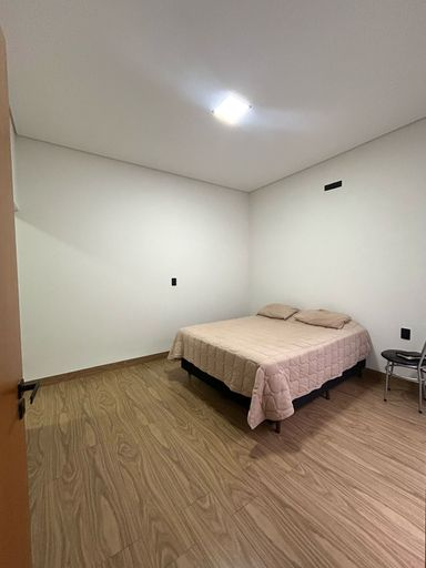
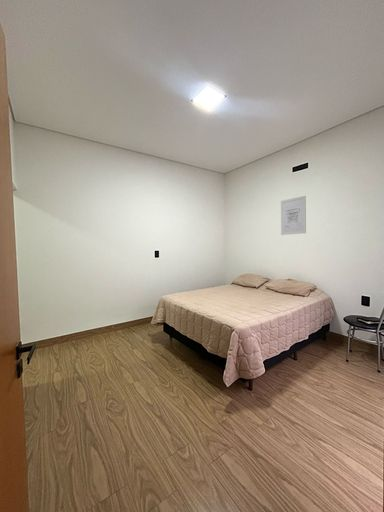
+ wall art (292, 216)
